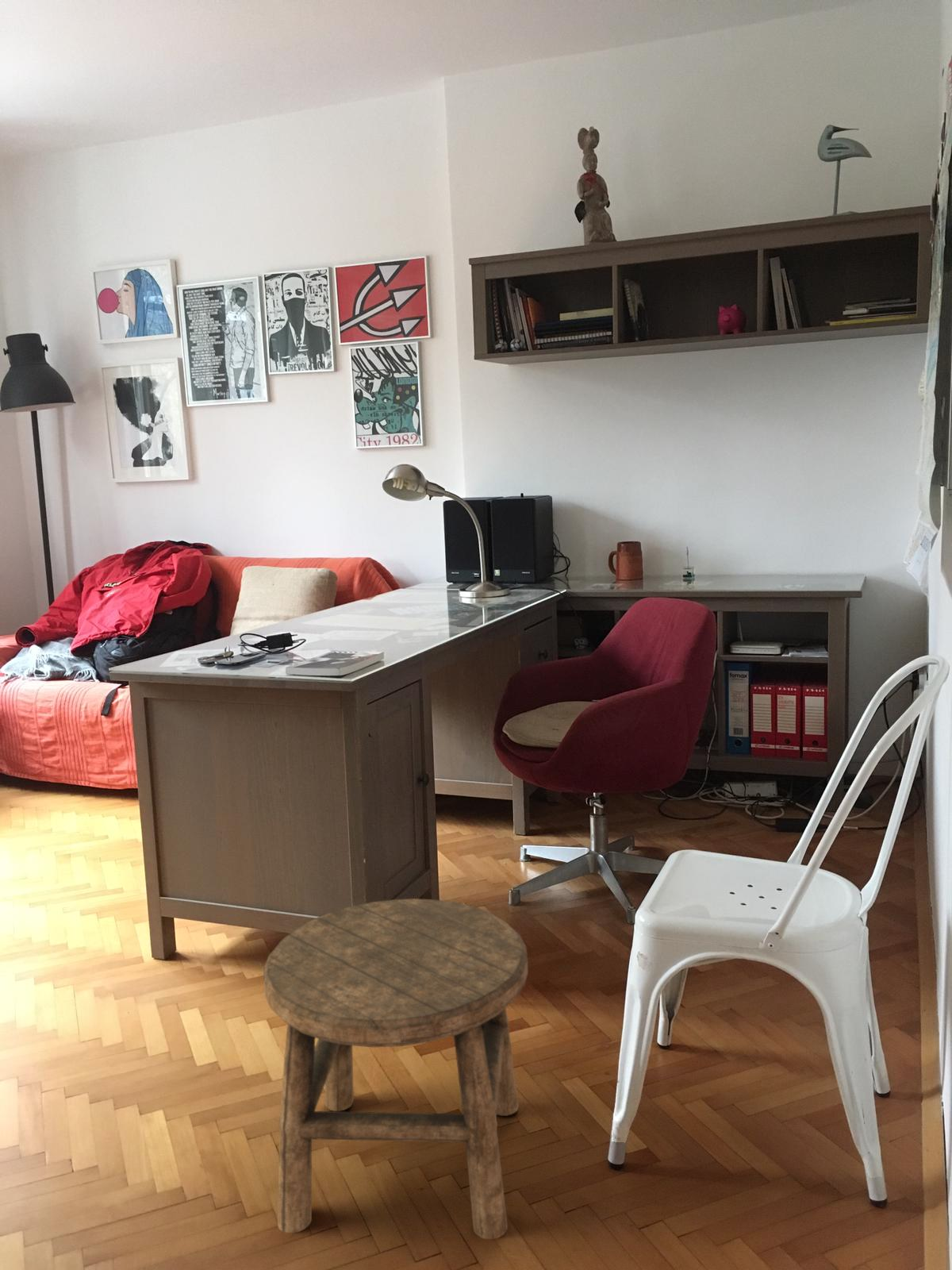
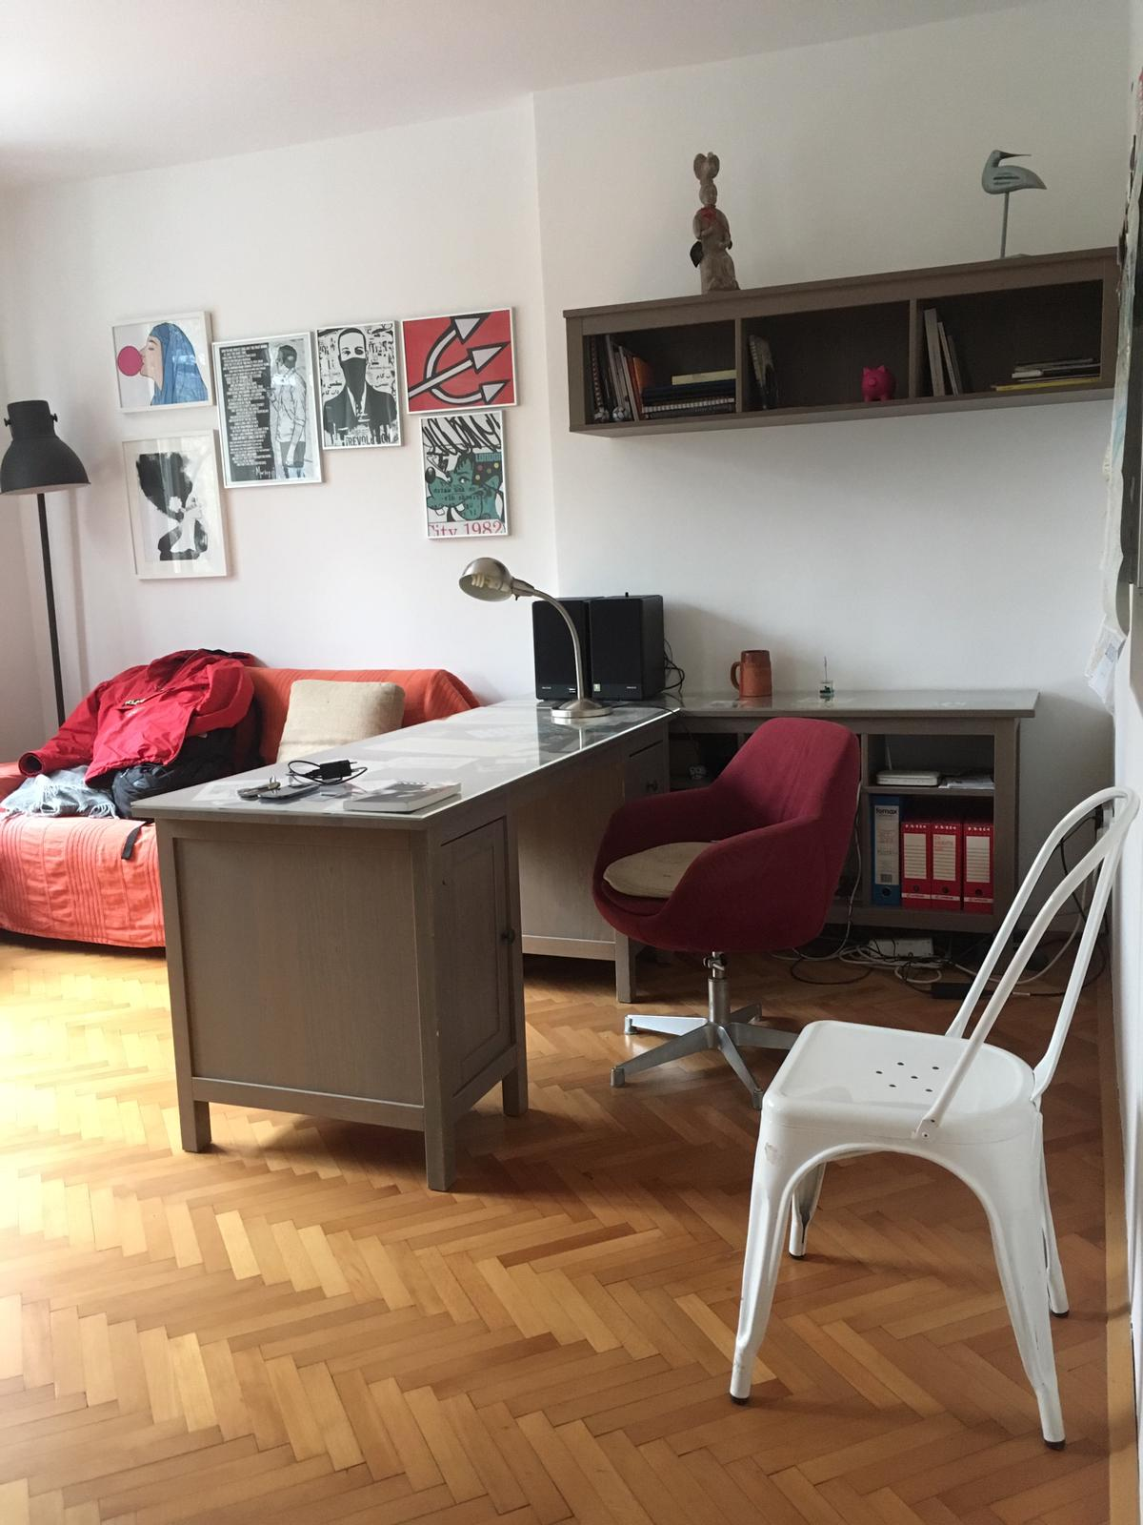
- stool (401, 1045)
